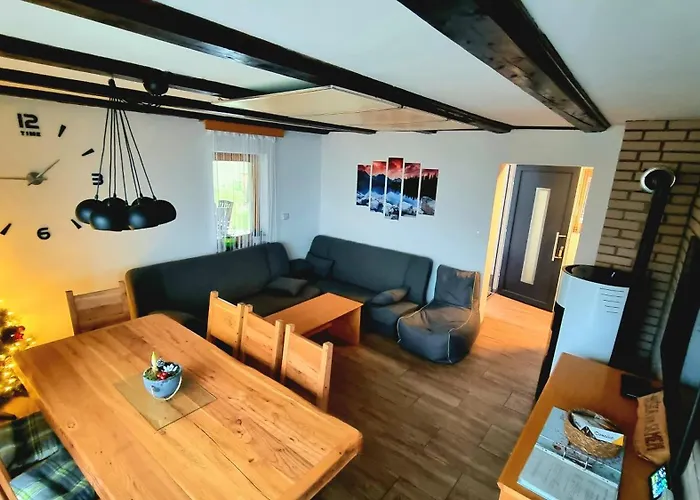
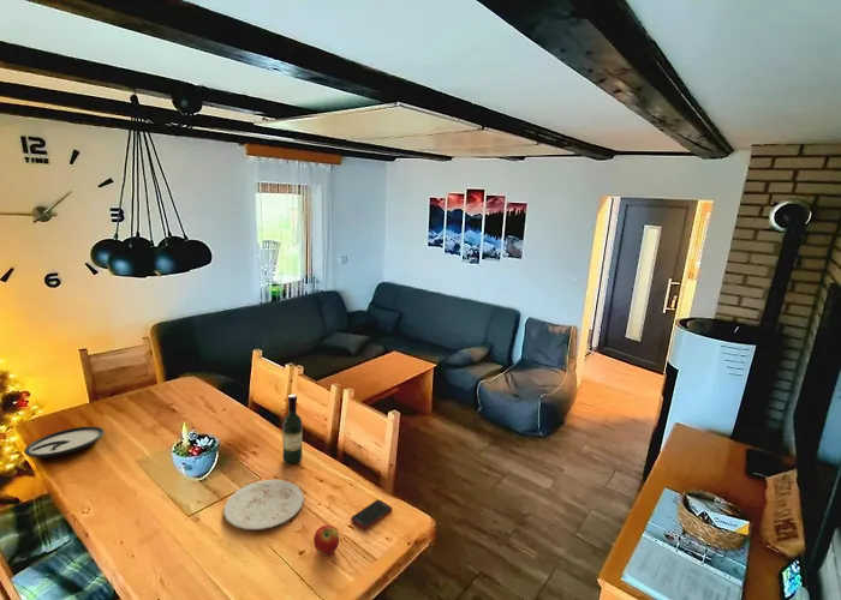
+ wine bottle (292, 428)
+ plate (66, 440)
+ apple (326, 539)
+ cell phone (371, 514)
+ plate (264, 503)
